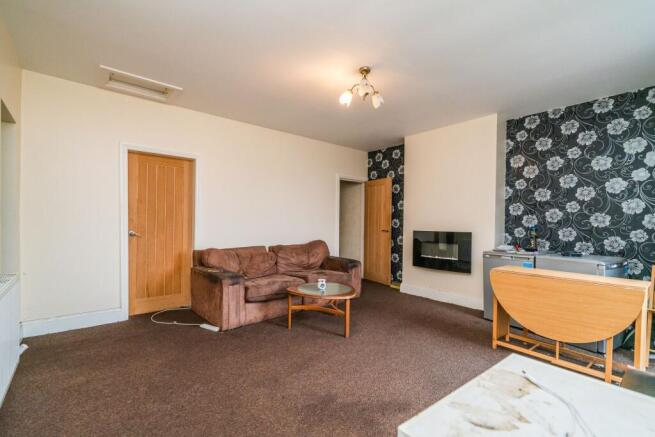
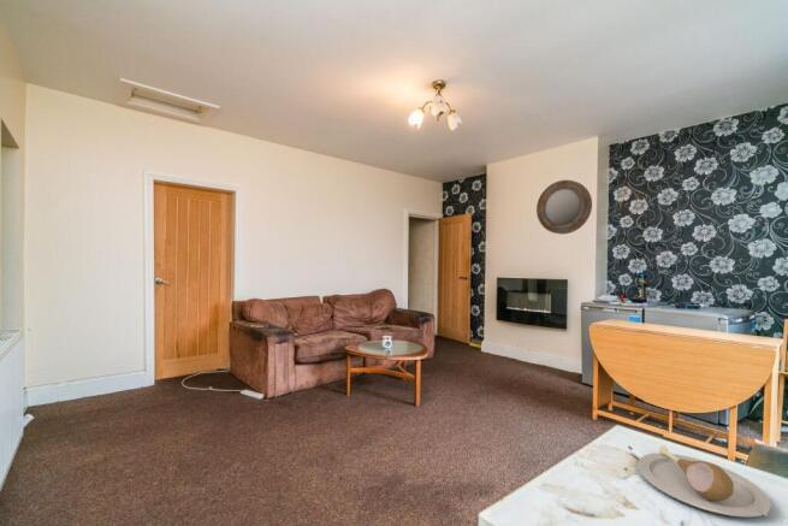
+ home mirror (562, 207)
+ plate (697, 467)
